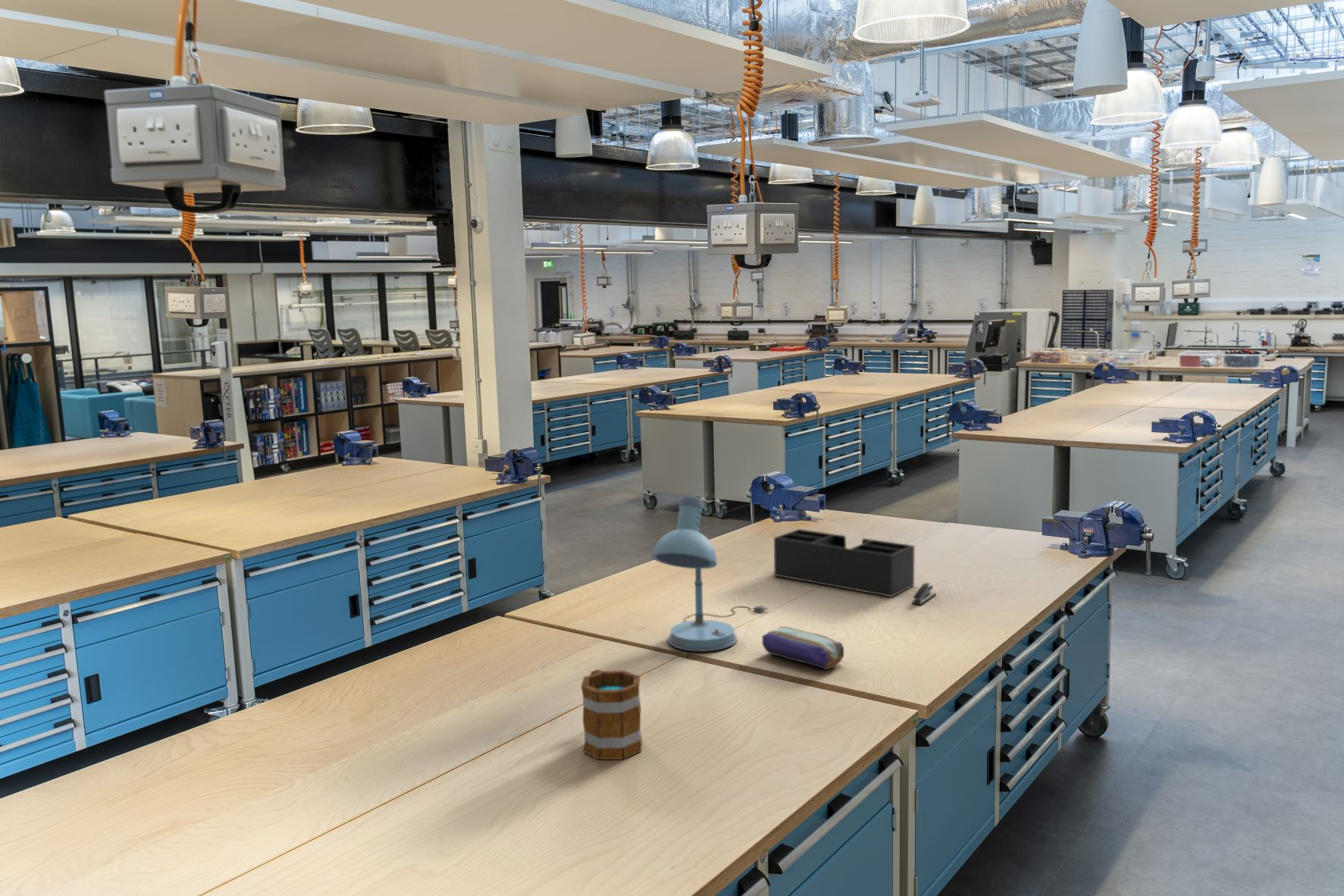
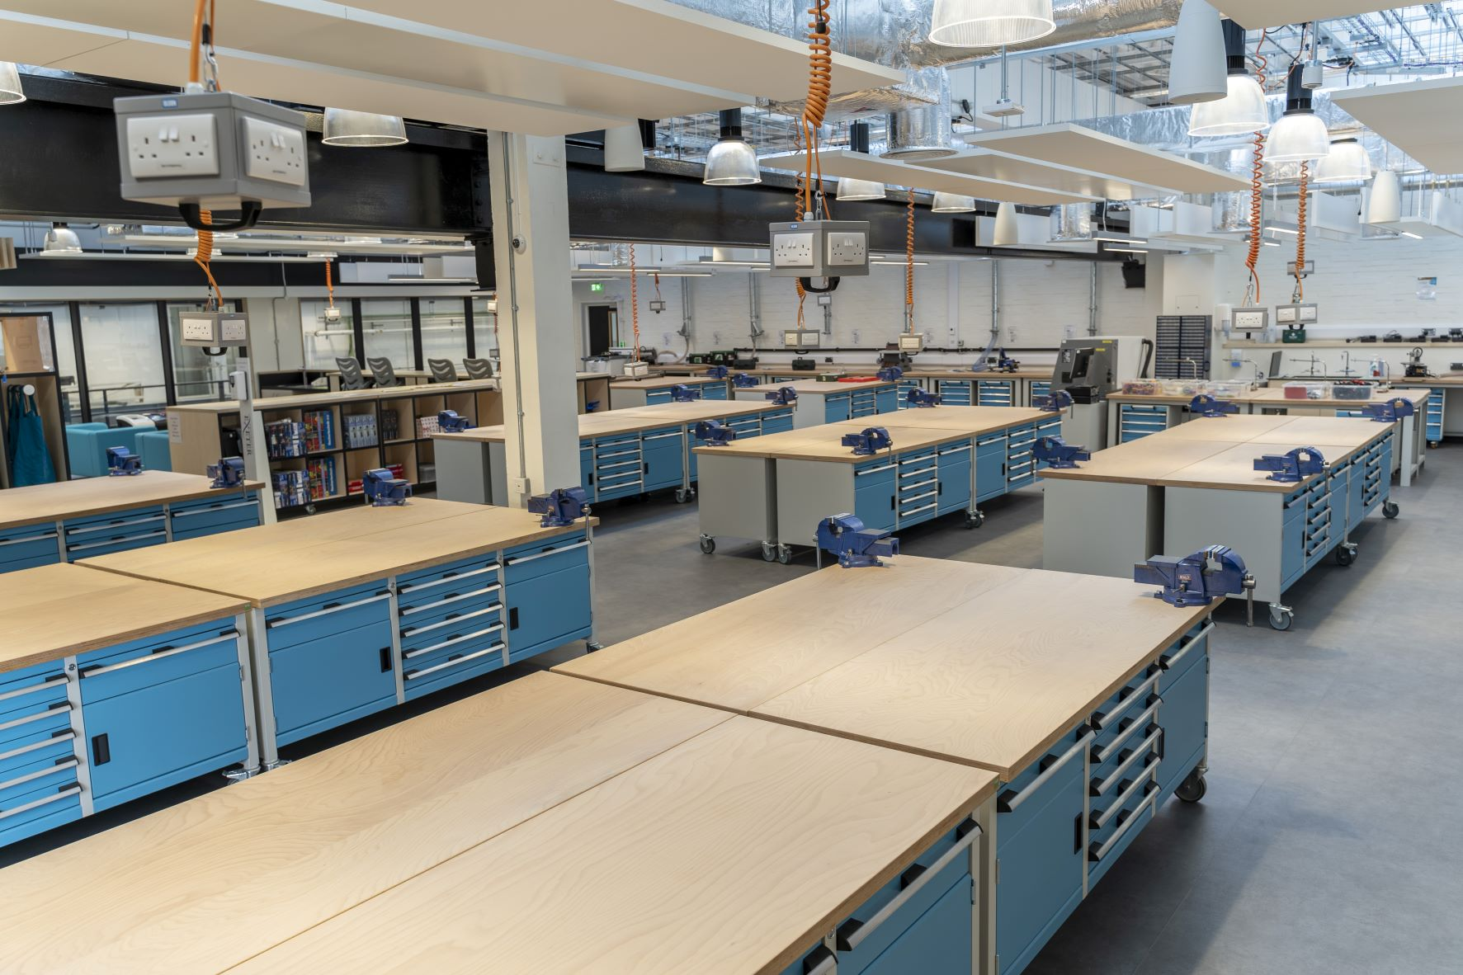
- stapler (923, 592)
- desk organizer (842, 561)
- mug (607, 709)
- desk lamp (713, 560)
- pencil case (802, 647)
